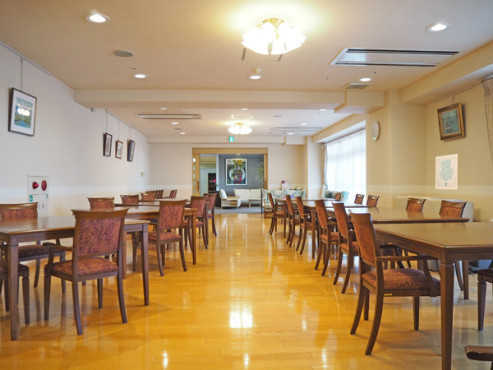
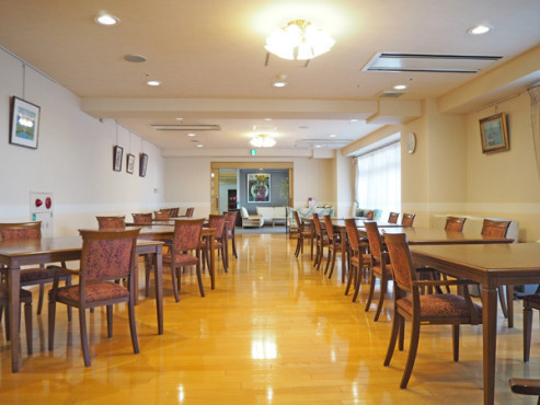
- wall art (446, 172)
